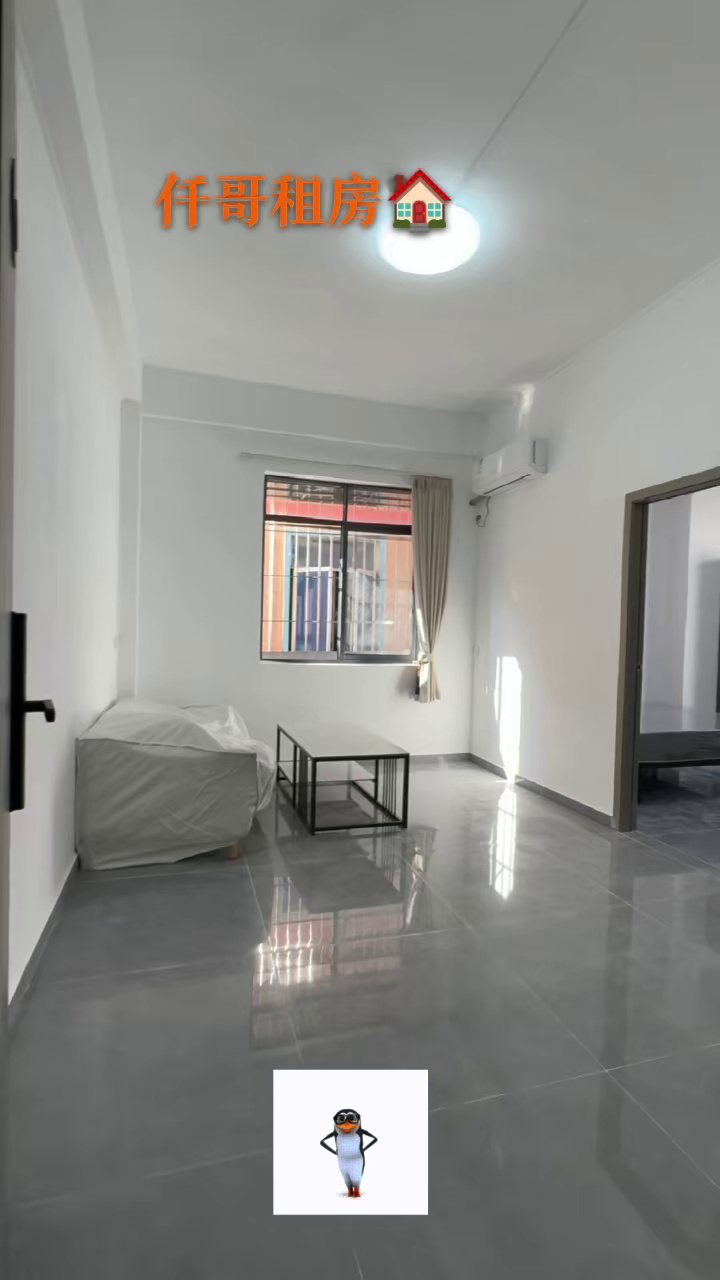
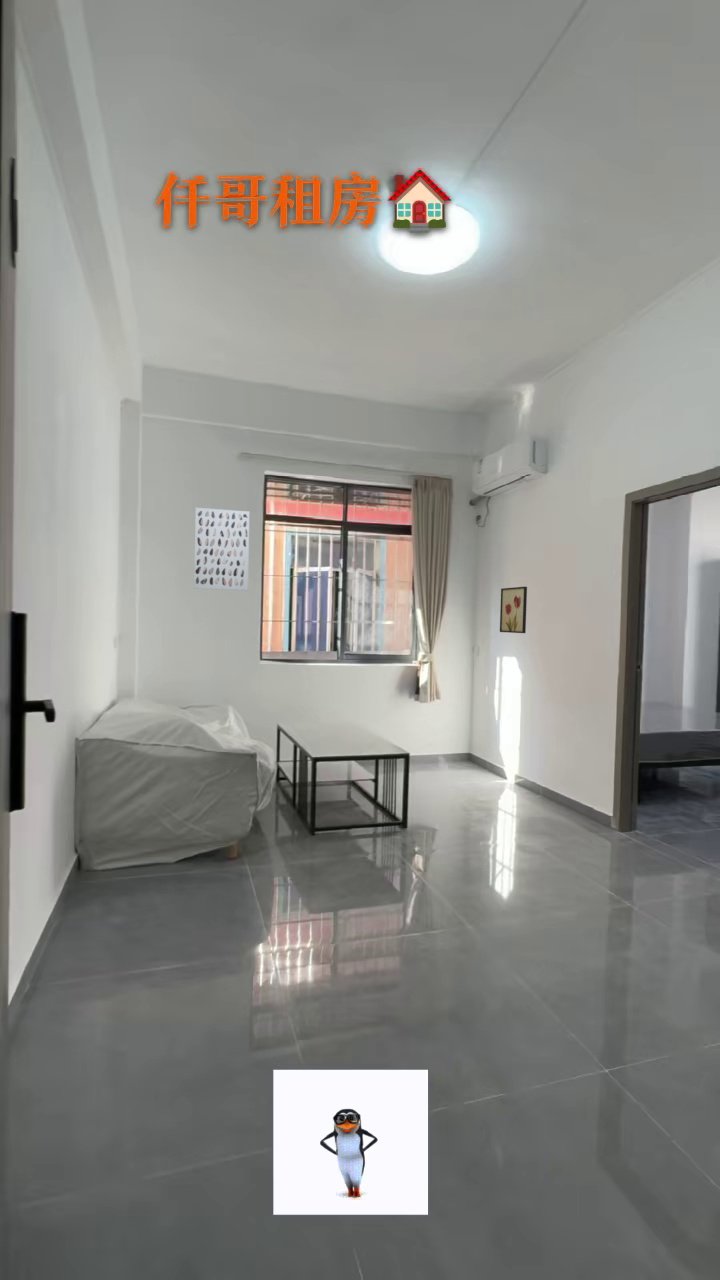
+ wall art (513, 610)
+ wall art (221, 549)
